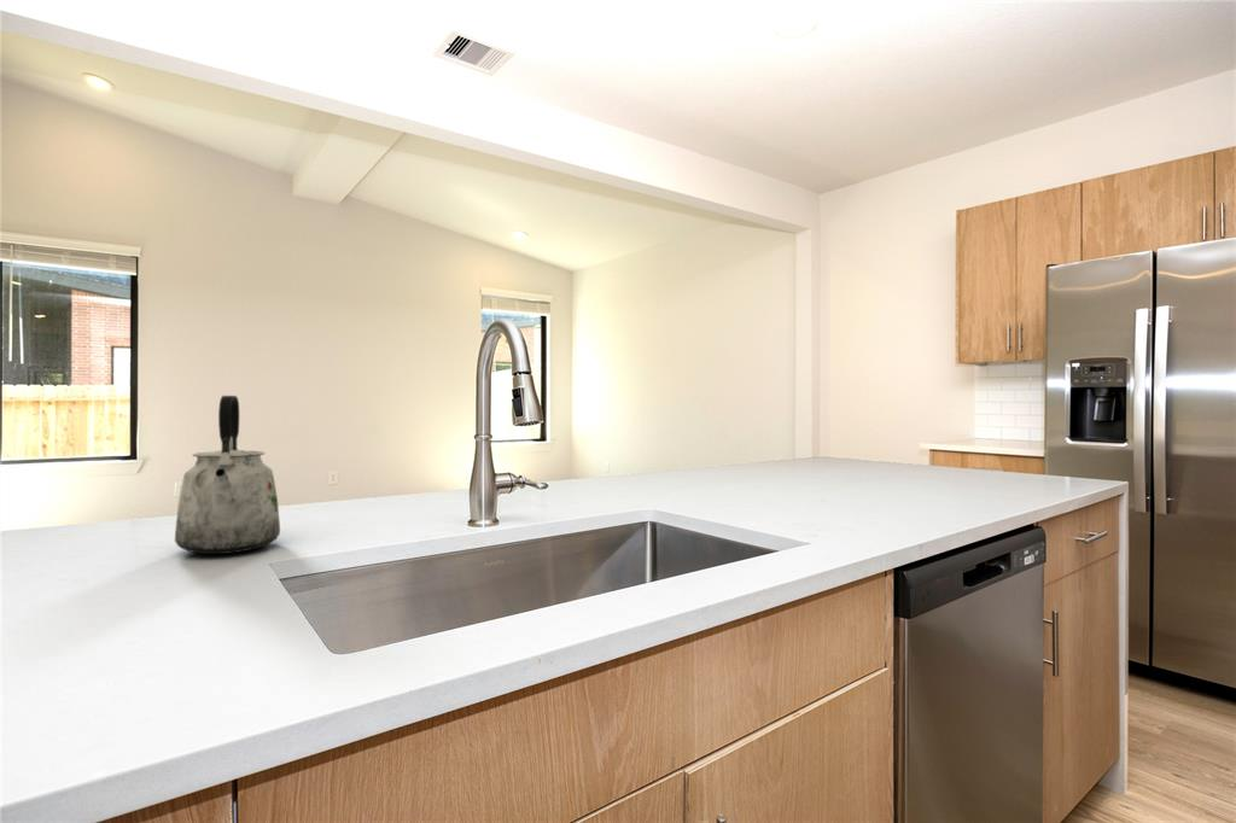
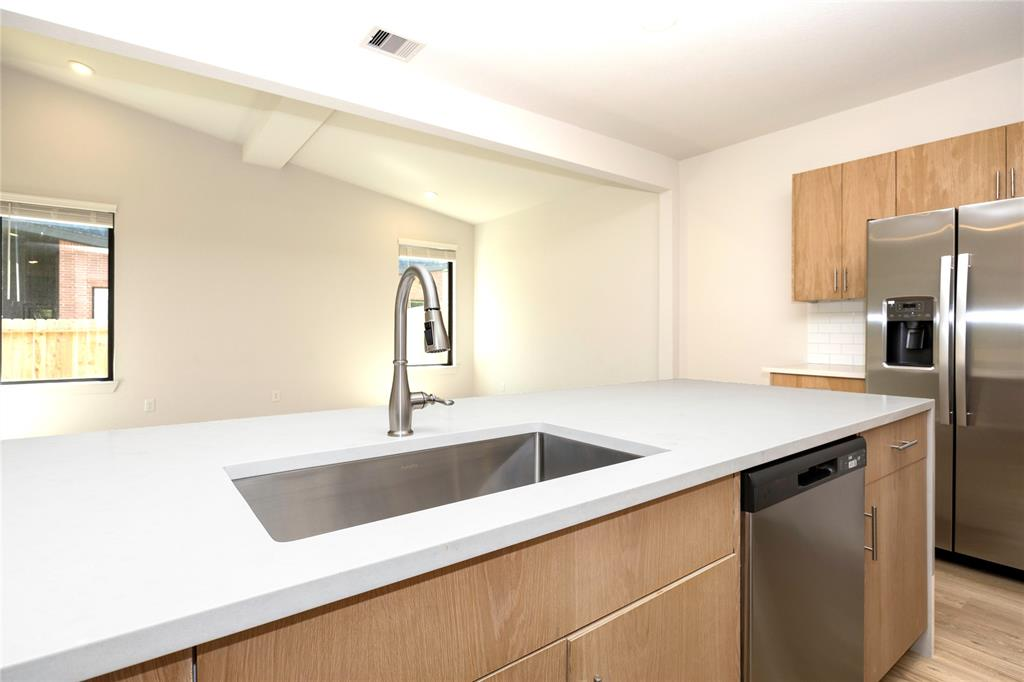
- kettle (227, 473)
